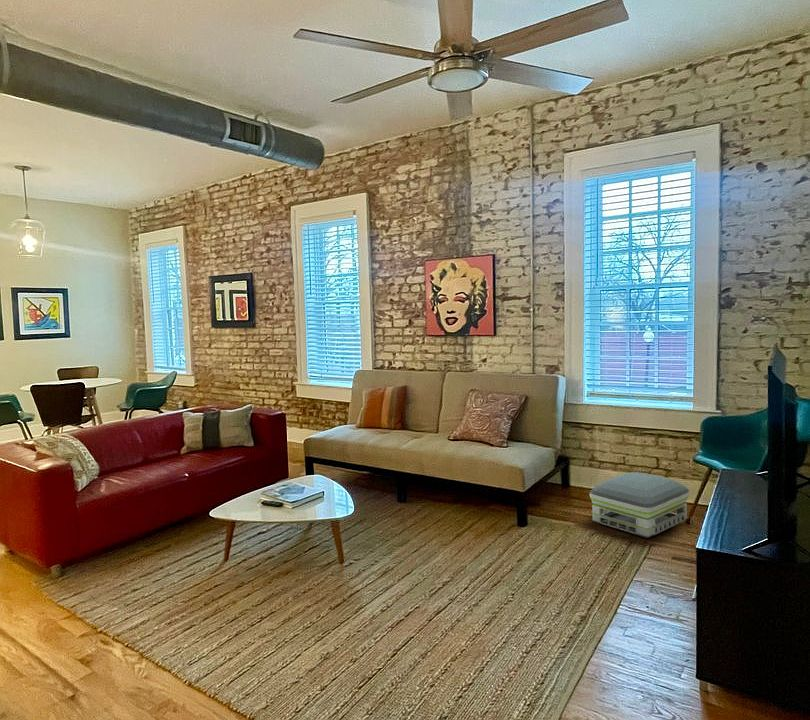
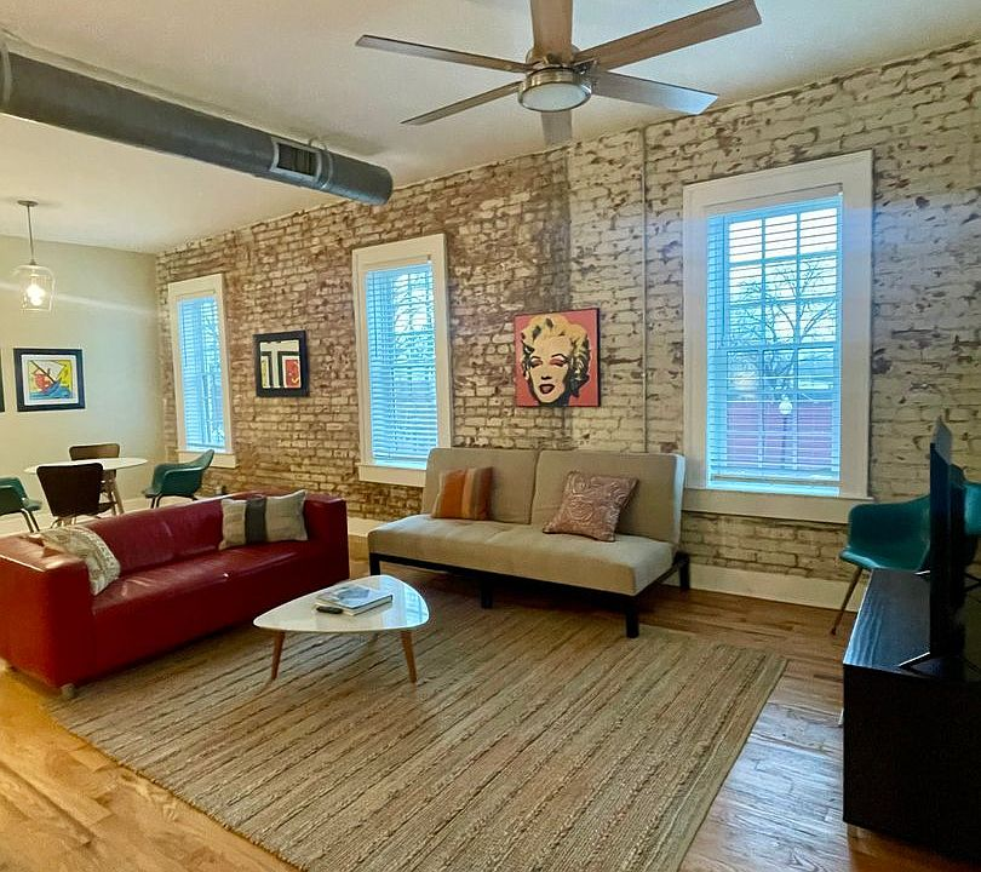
- air purifier (639, 498)
